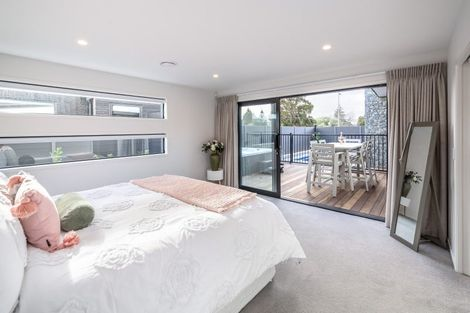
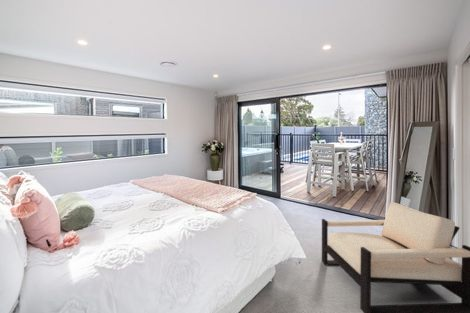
+ armchair (388, 246)
